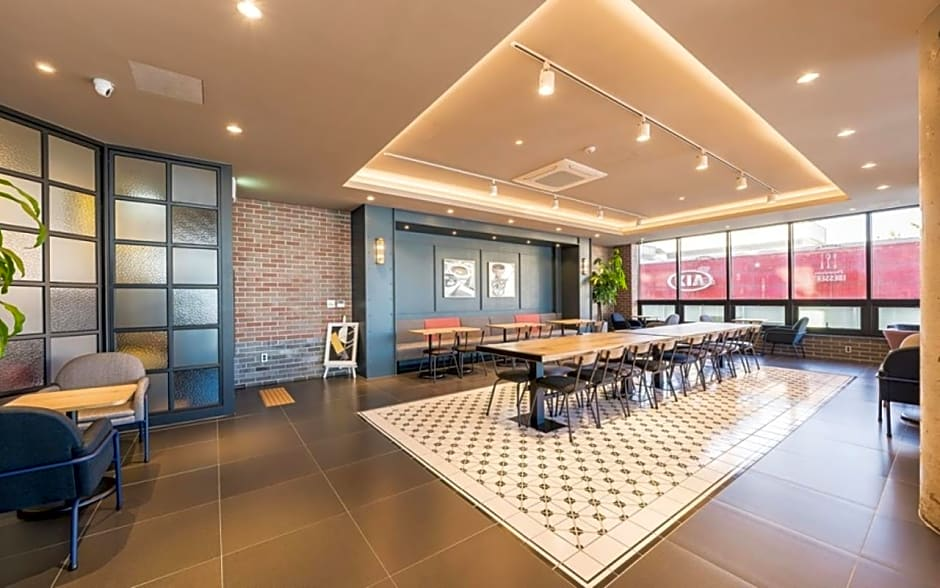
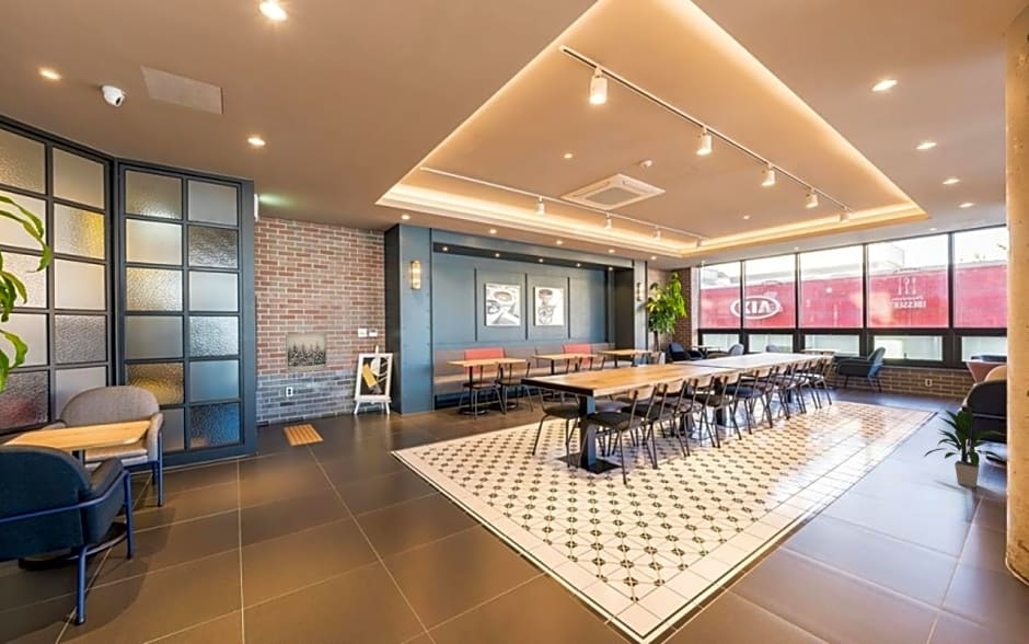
+ indoor plant (963, 445)
+ wall art (307, 352)
